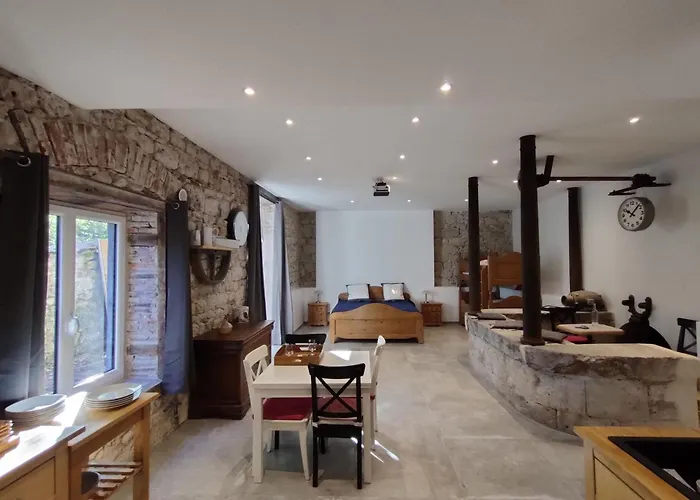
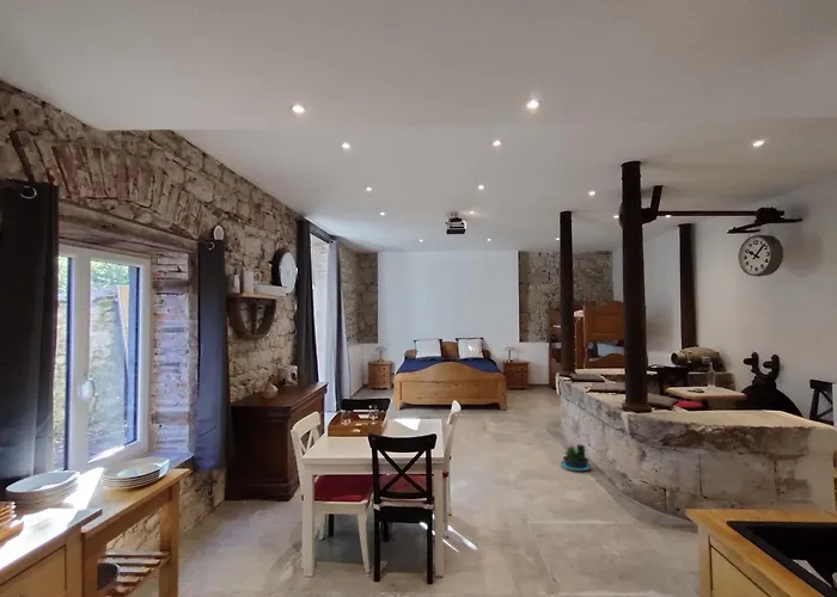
+ potted plant (575, 456)
